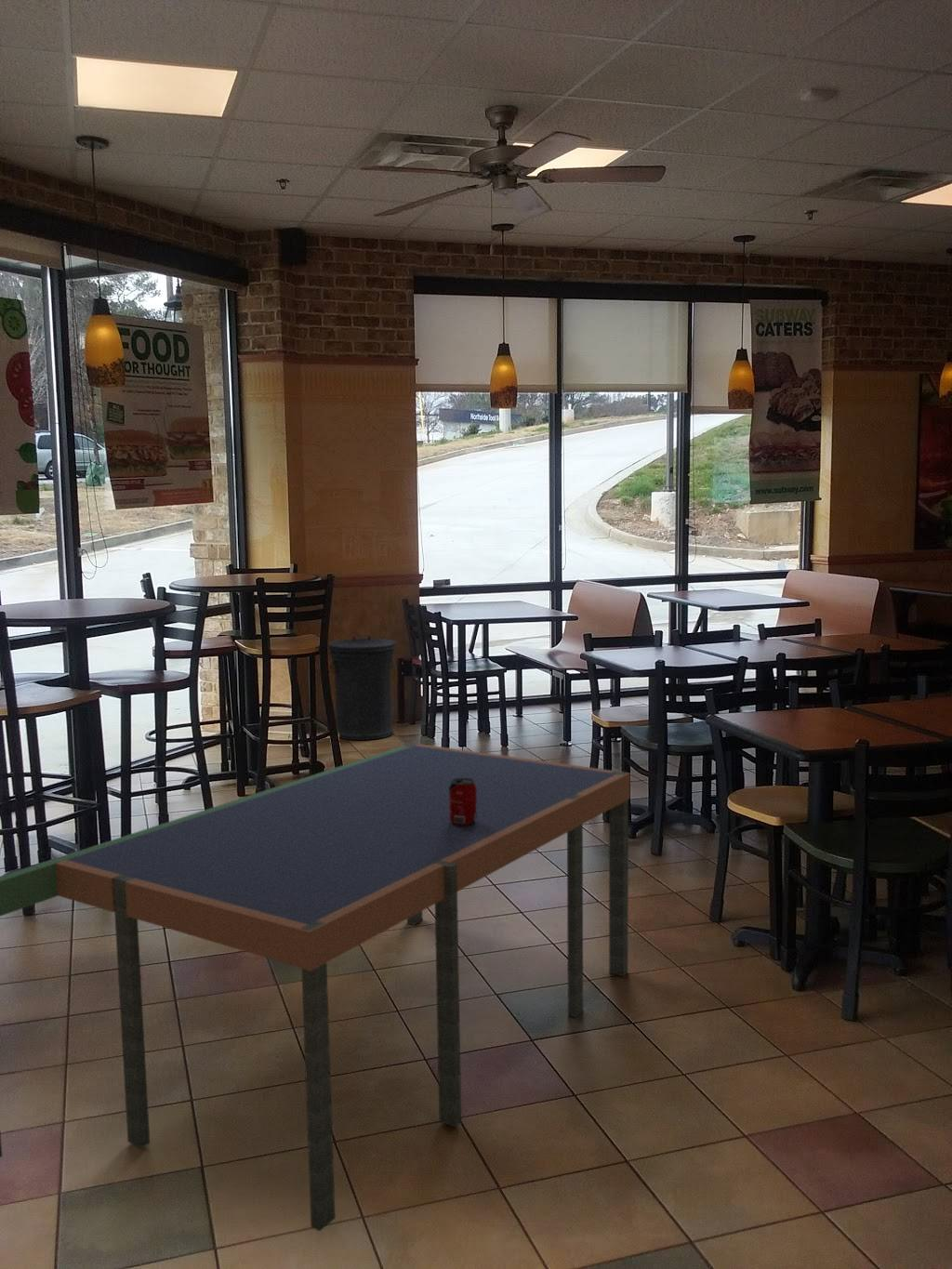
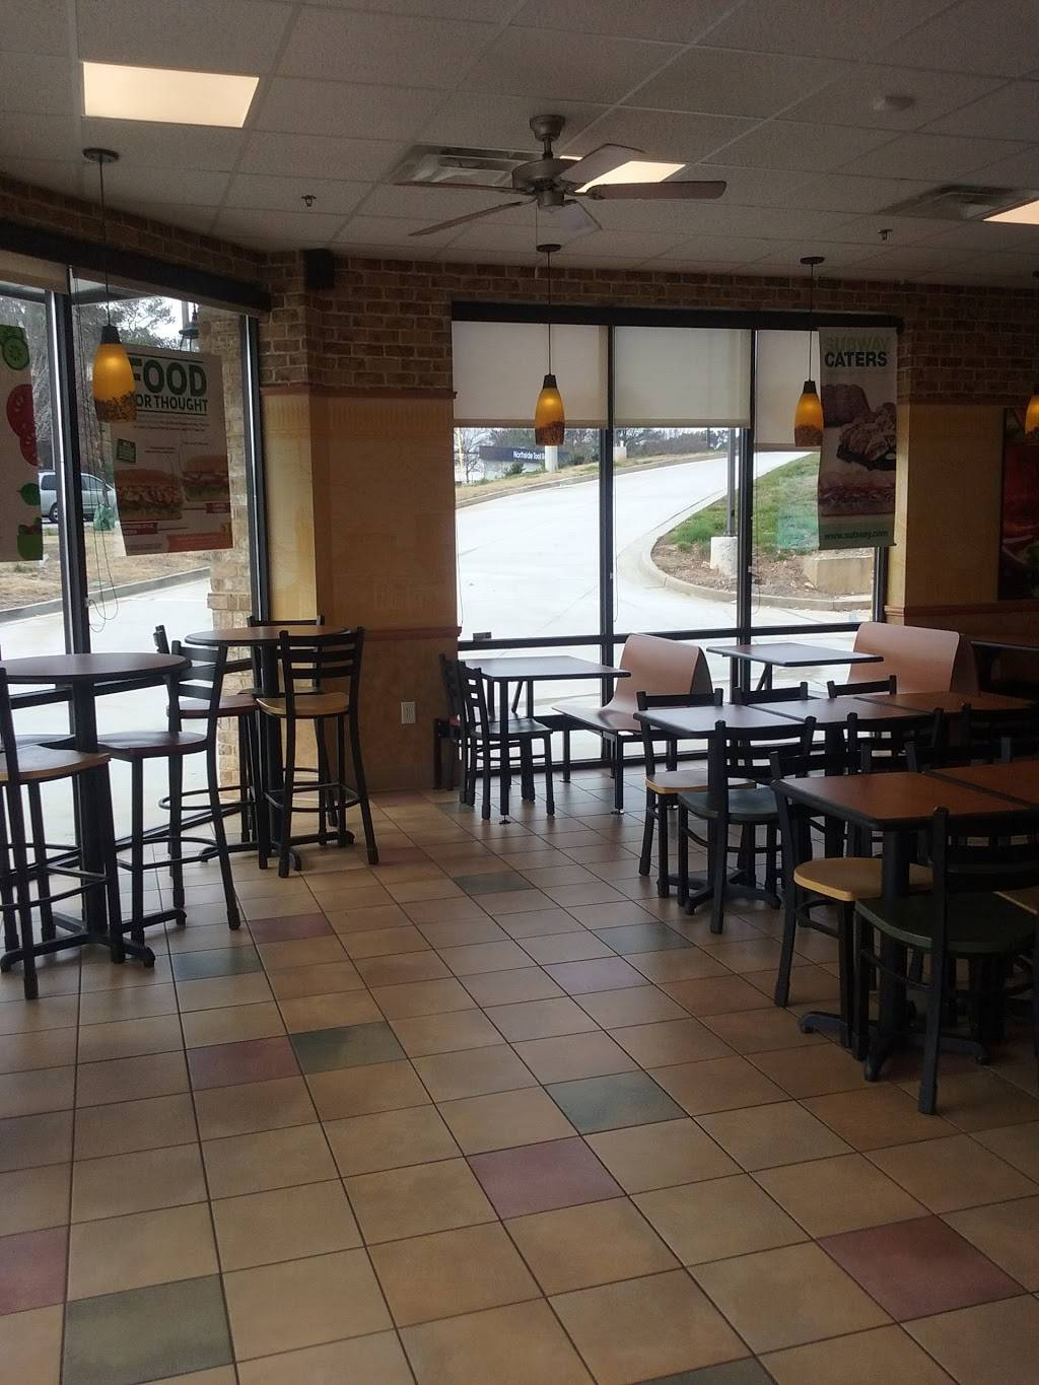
- pop (463, 800)
- dining table (352, 940)
- trash can (363, 684)
